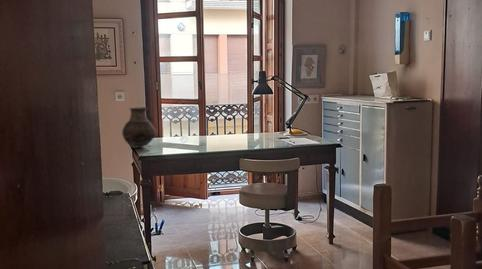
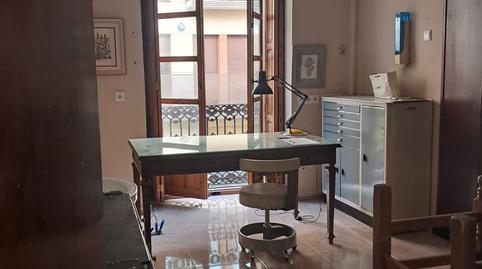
- vase (138, 127)
